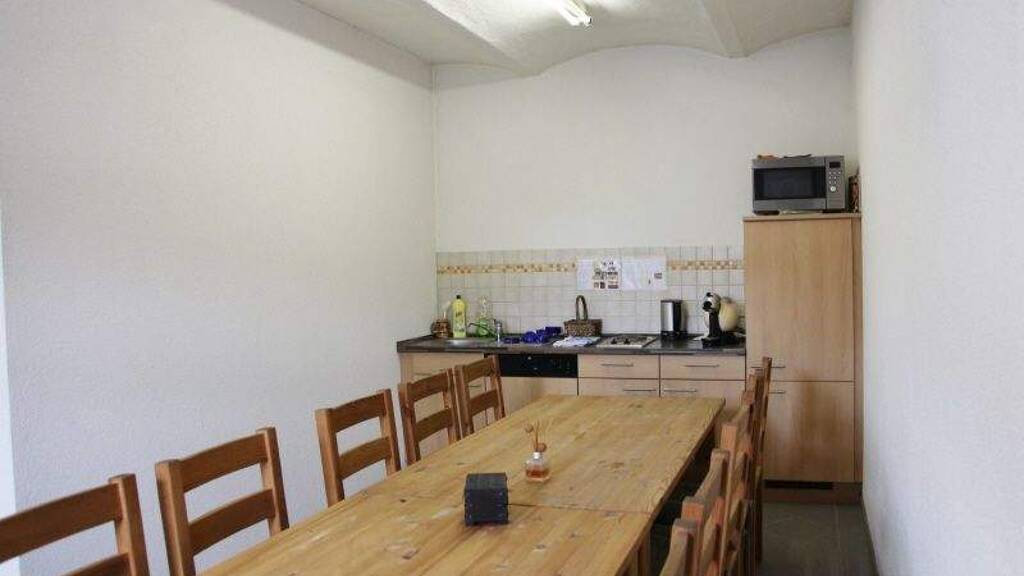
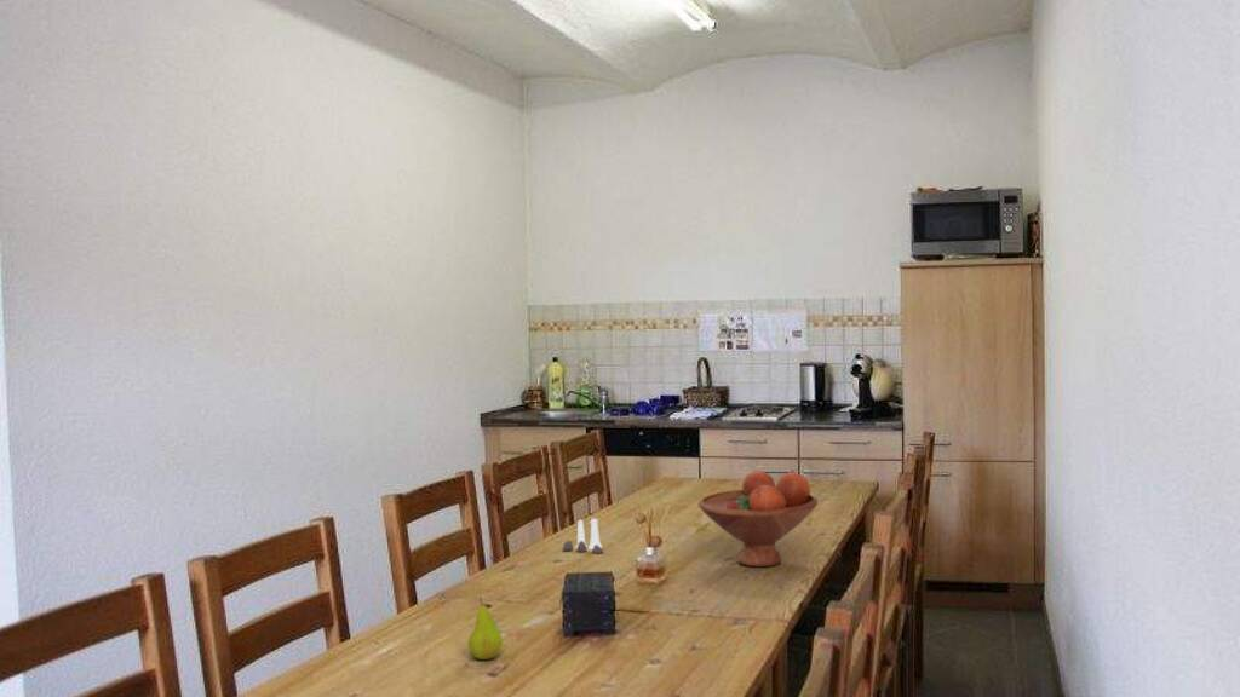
+ fruit (484, 627)
+ fruit bowl (758, 518)
+ salt and pepper shaker set (584, 535)
